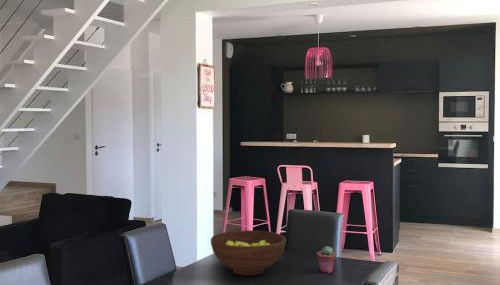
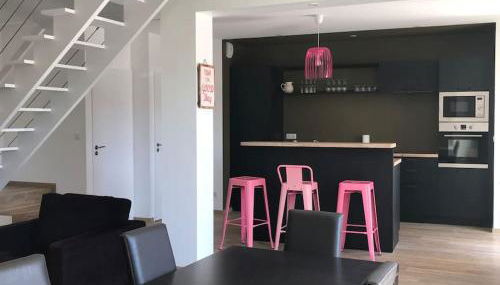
- fruit bowl (248, 255)
- potted succulent (326, 258)
